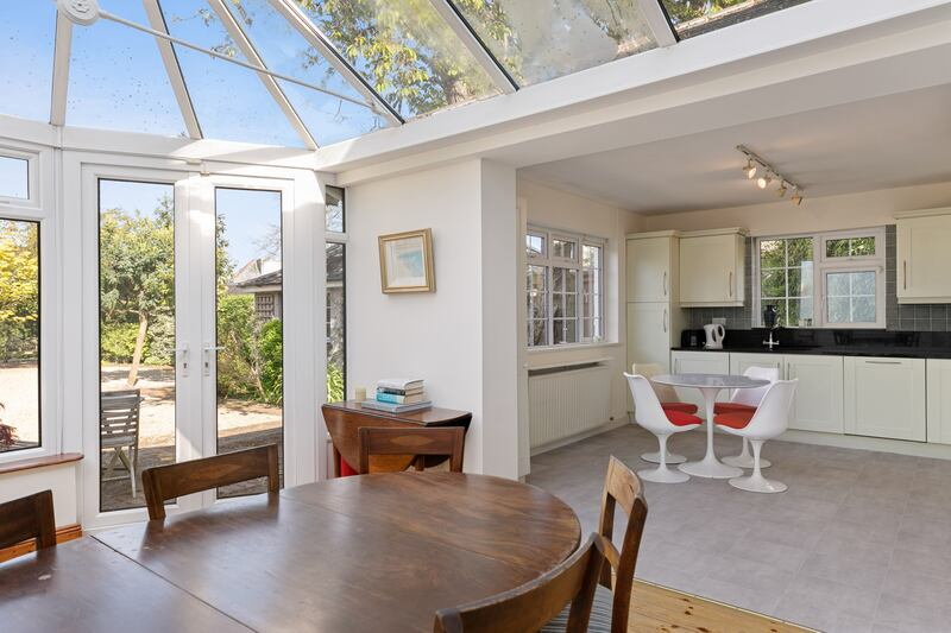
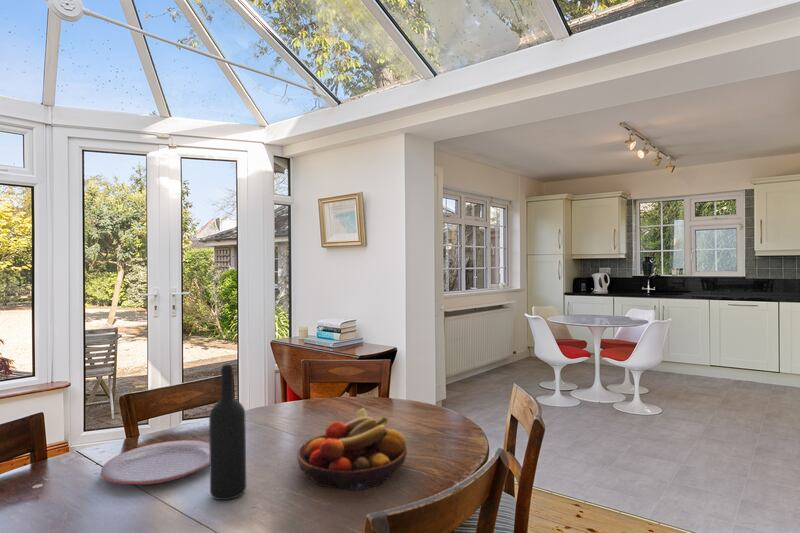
+ wine bottle (227, 429)
+ plate (162, 463)
+ fruit bowl (352, 443)
